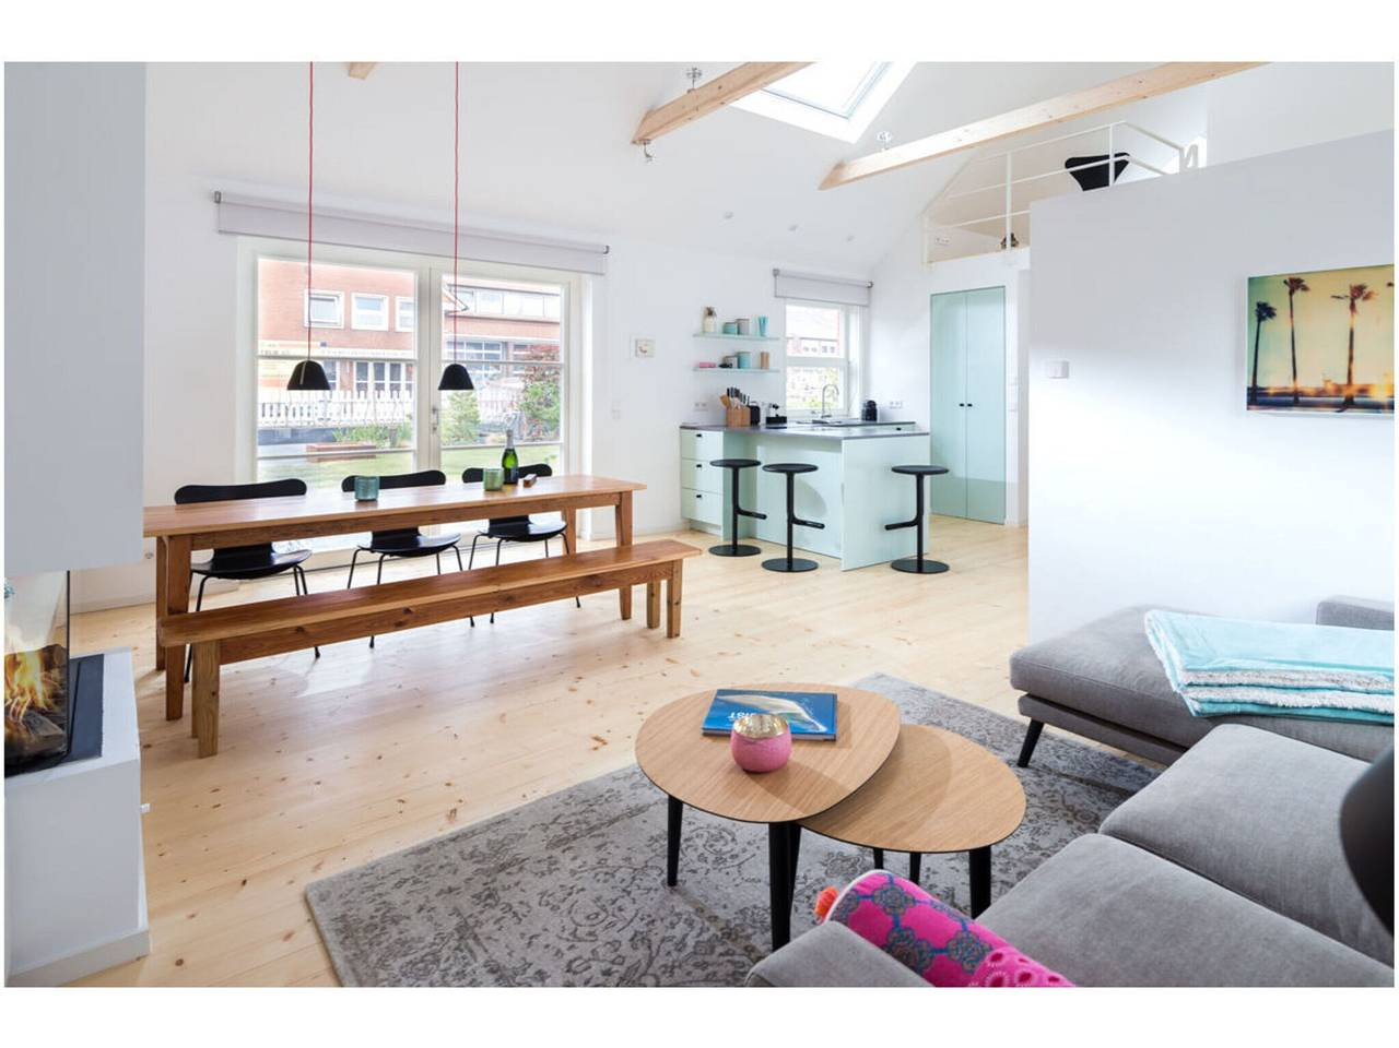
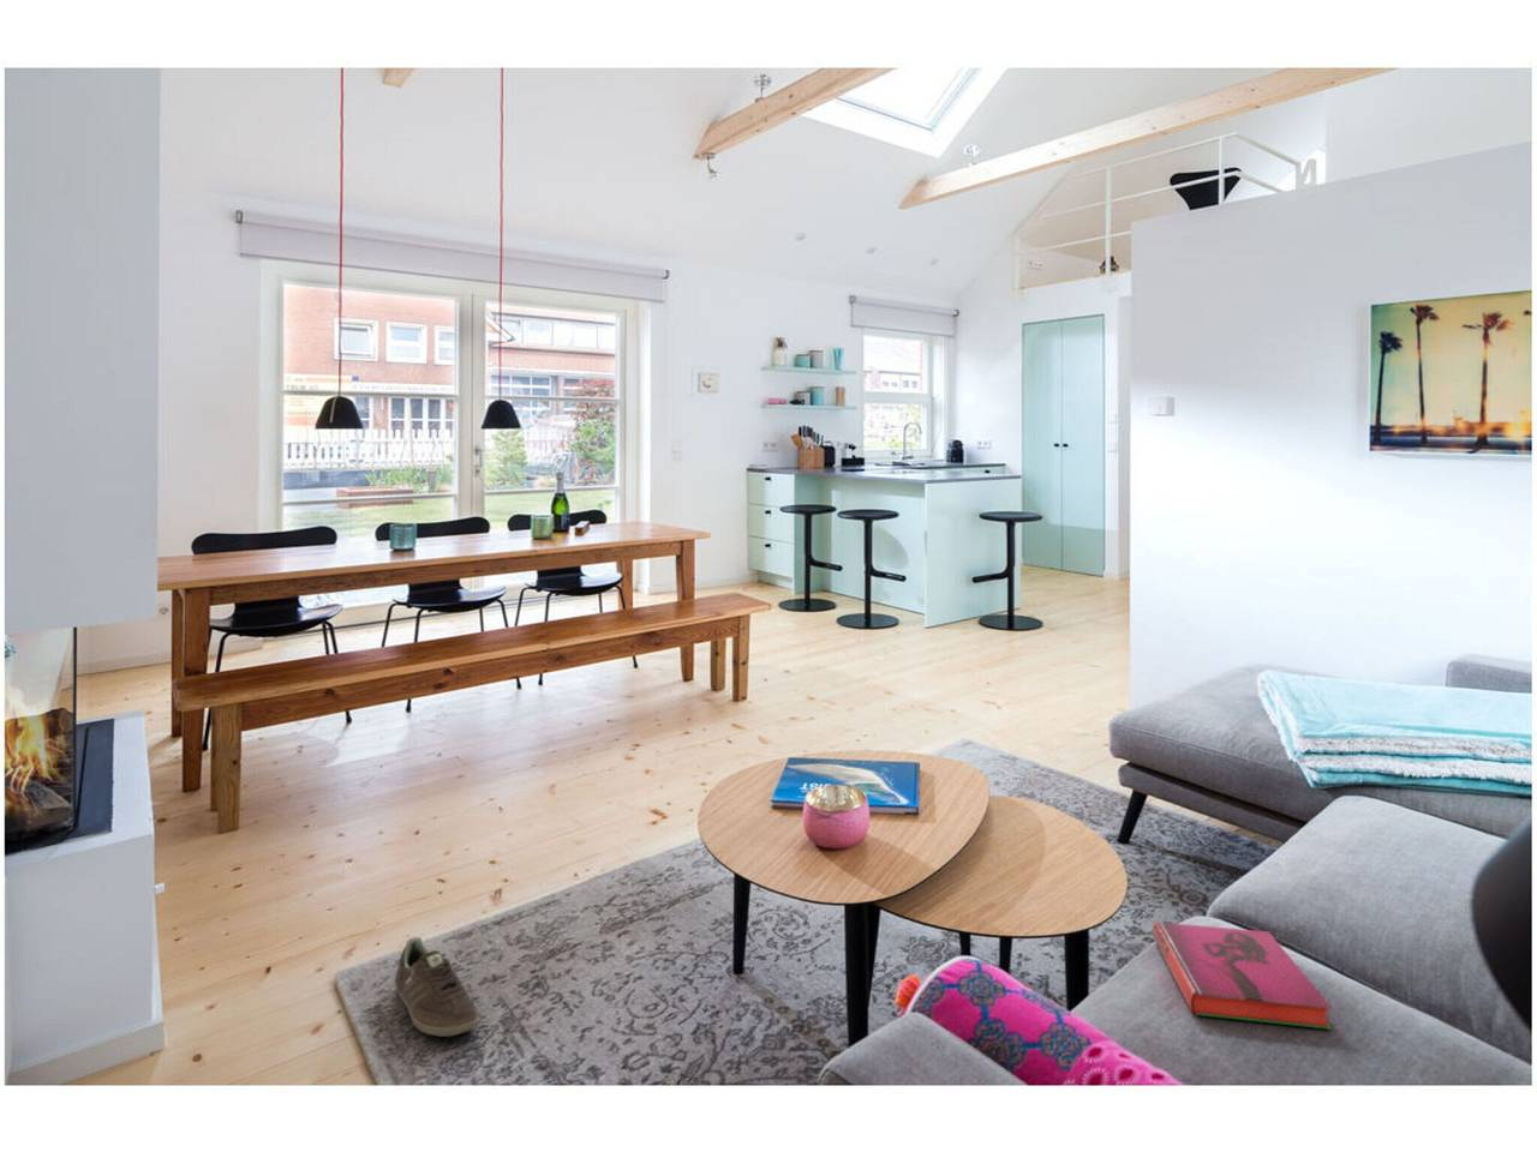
+ sneaker (431, 984)
+ hardback book (1232, 969)
